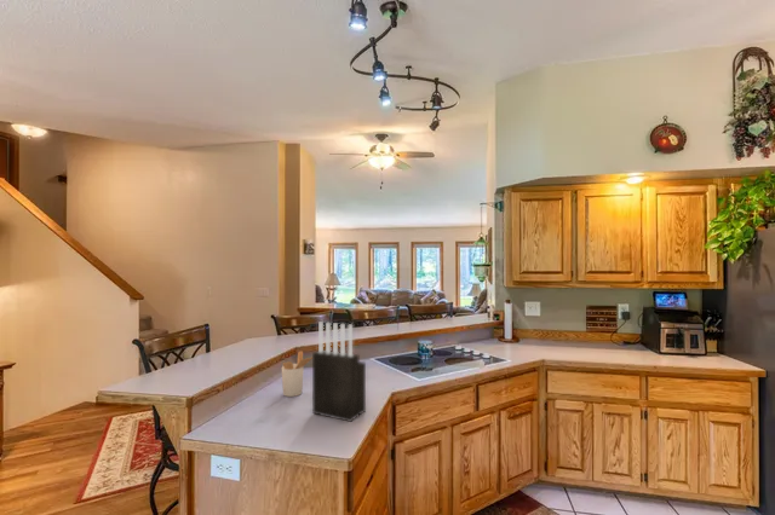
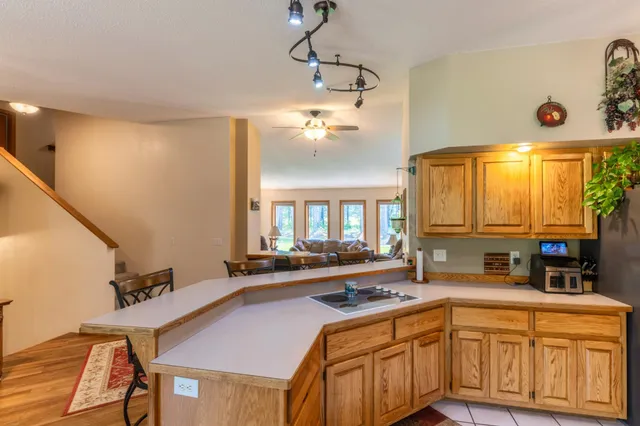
- knife block (340, 366)
- utensil holder (297, 374)
